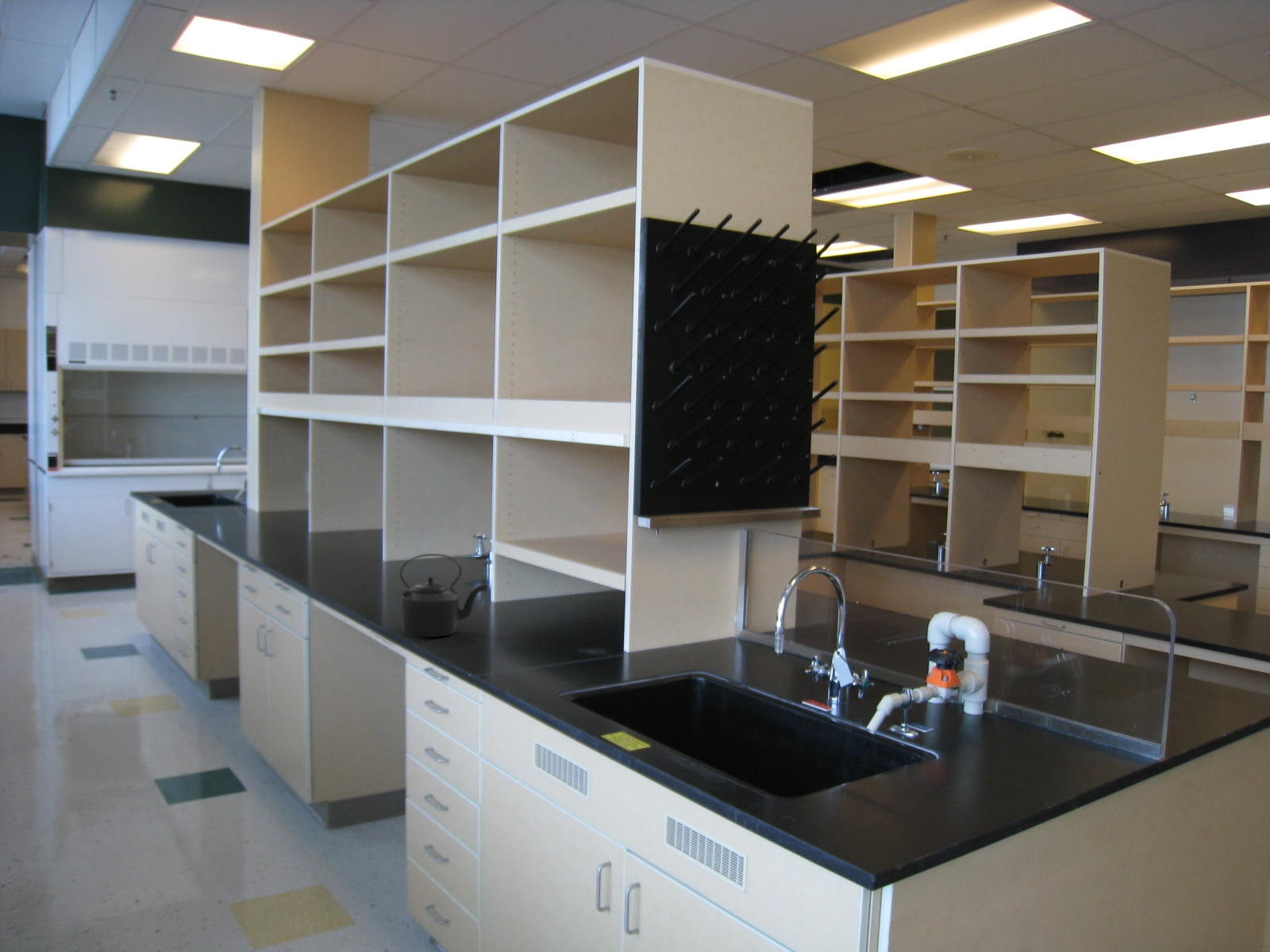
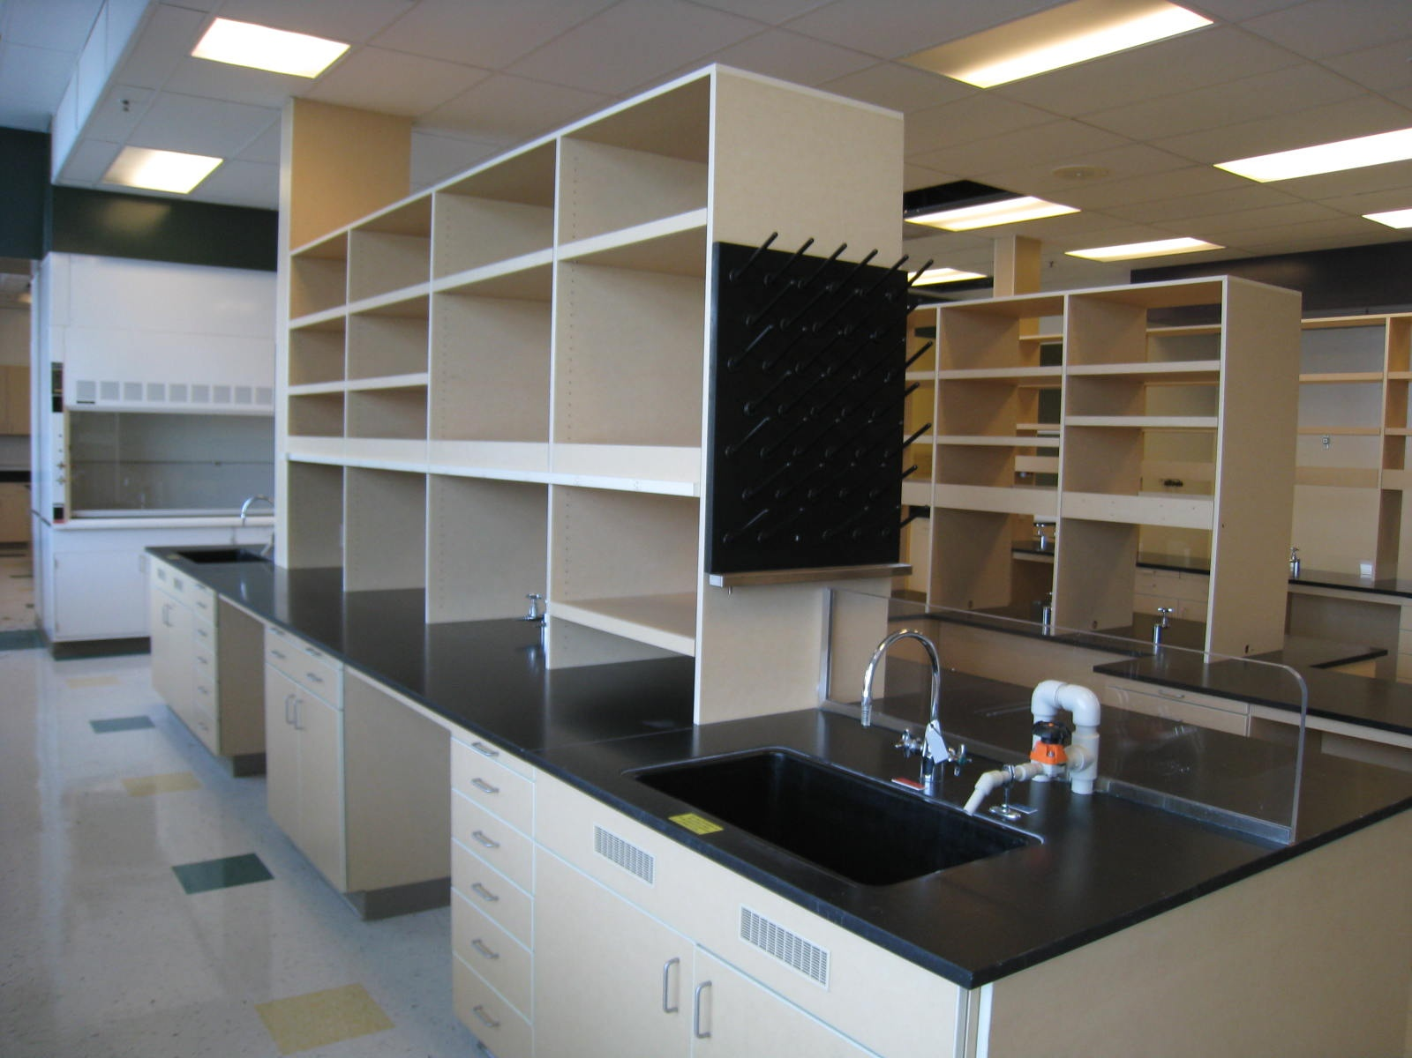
- kettle (444, 592)
